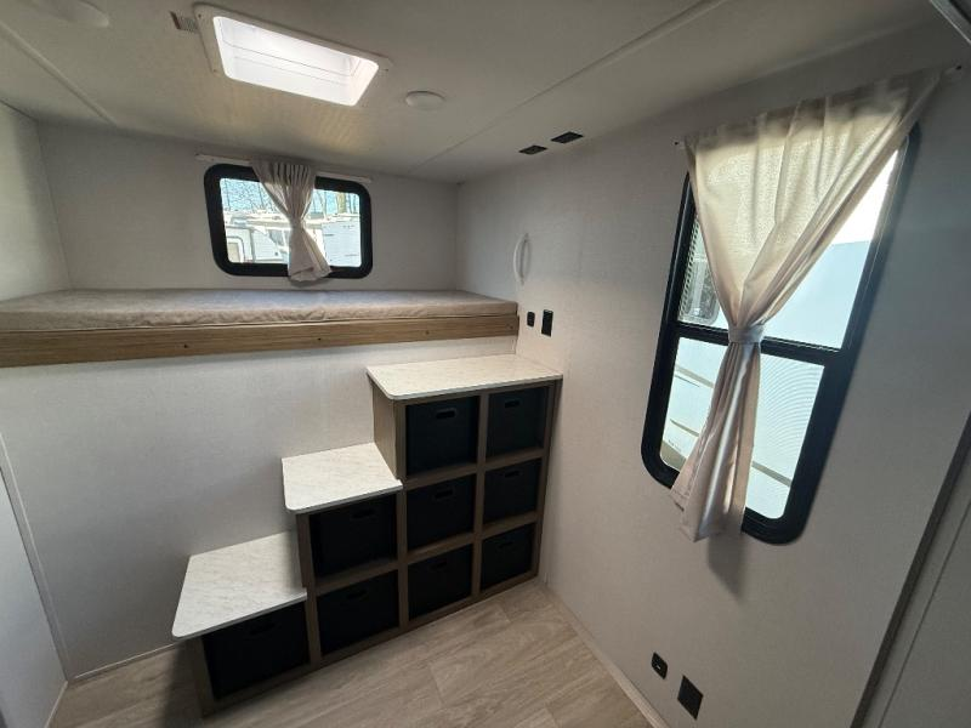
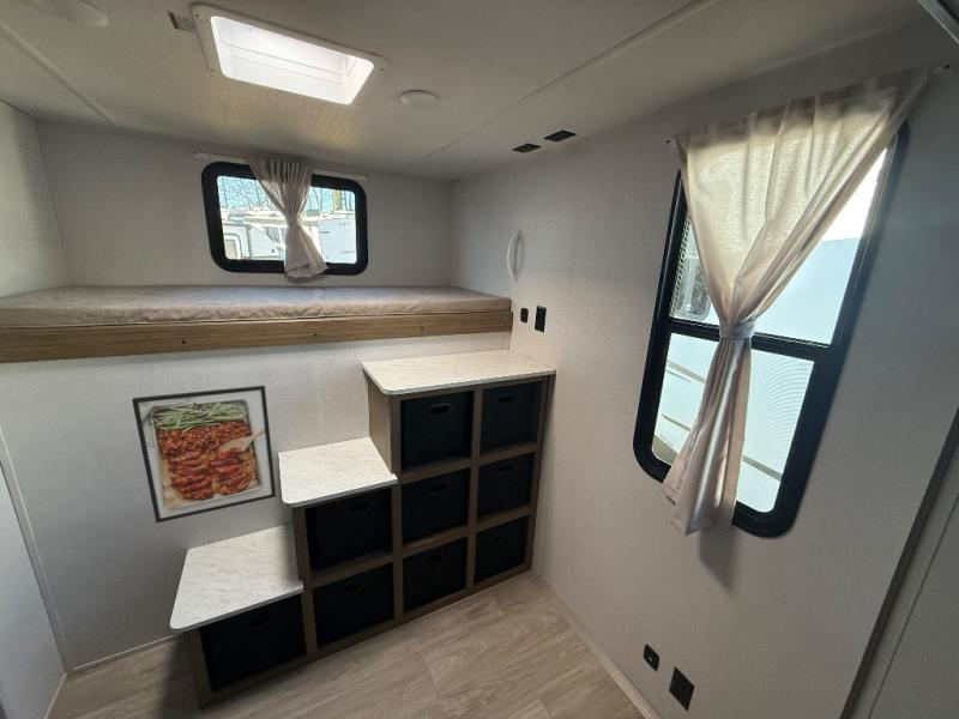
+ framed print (211, 452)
